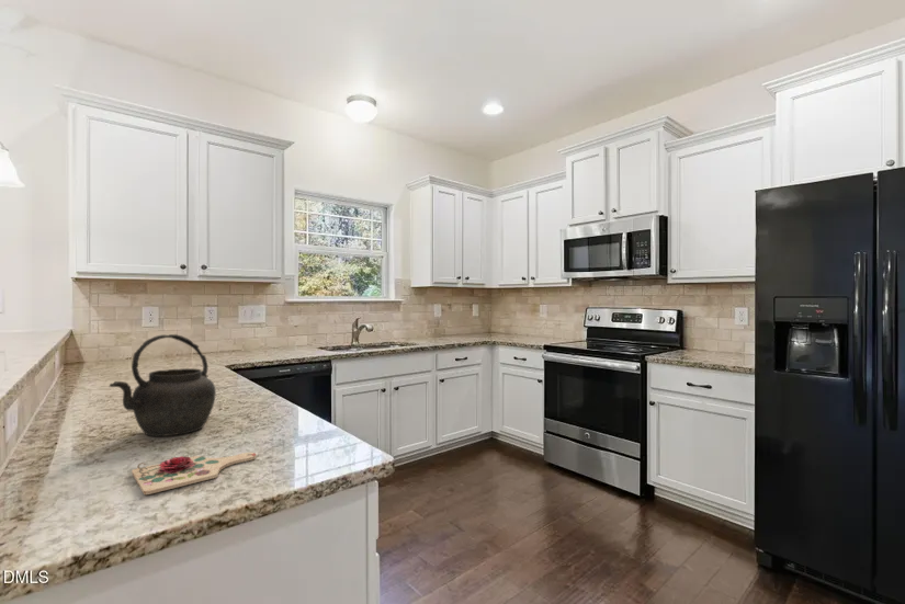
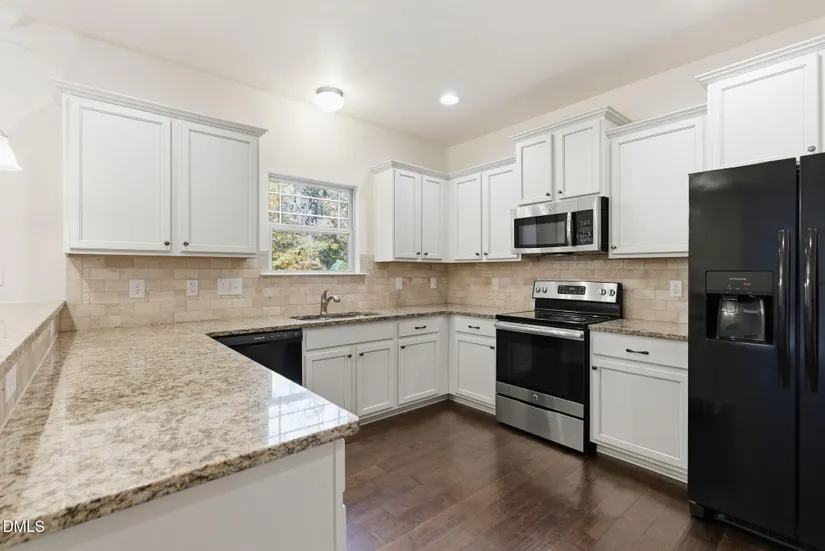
- kettle (163, 384)
- cutting board (201, 463)
